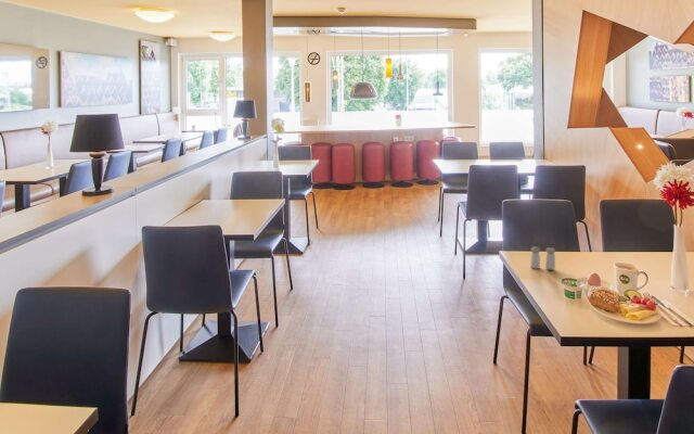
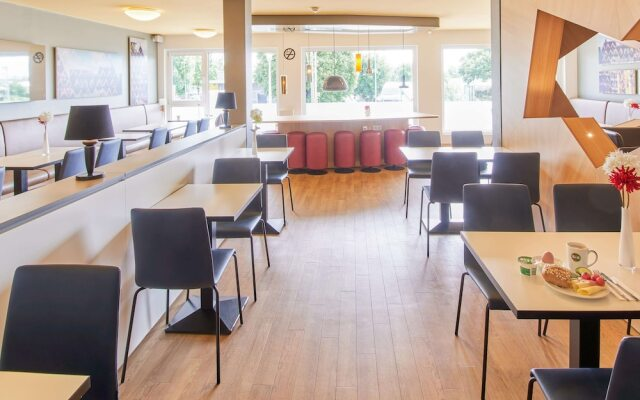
- salt and pepper shaker (539, 257)
